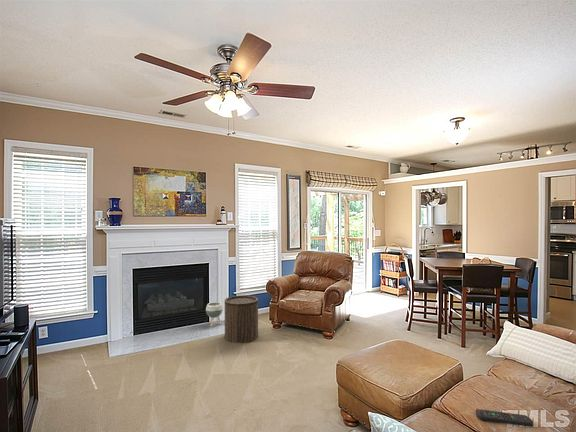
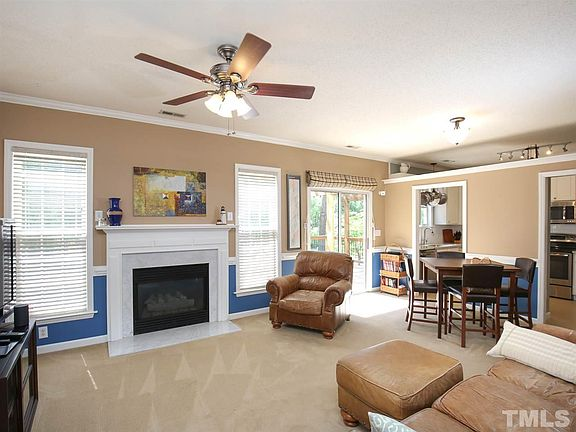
- remote control (503, 417)
- planter (214, 314)
- stool (241, 317)
